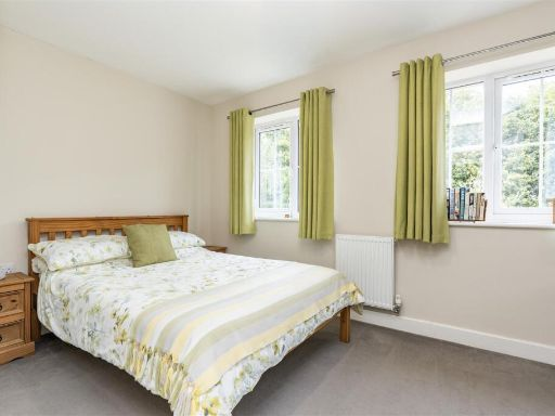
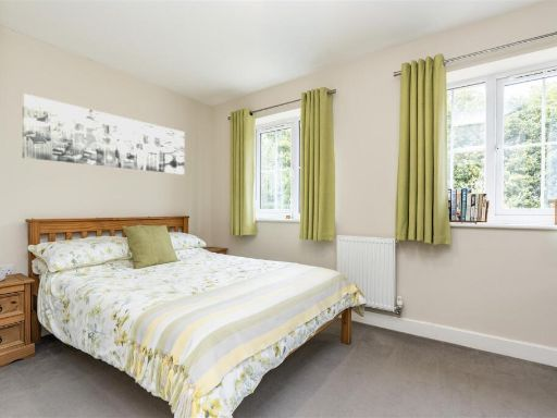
+ wall art (119, 142)
